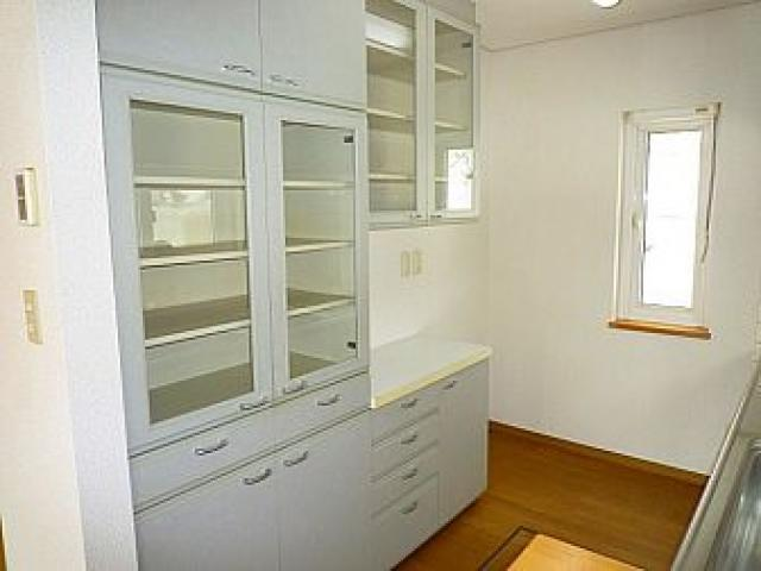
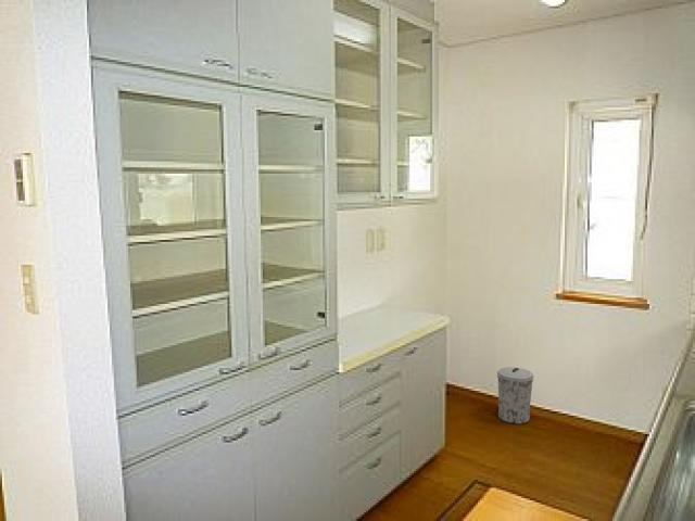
+ trash can (514, 393)
